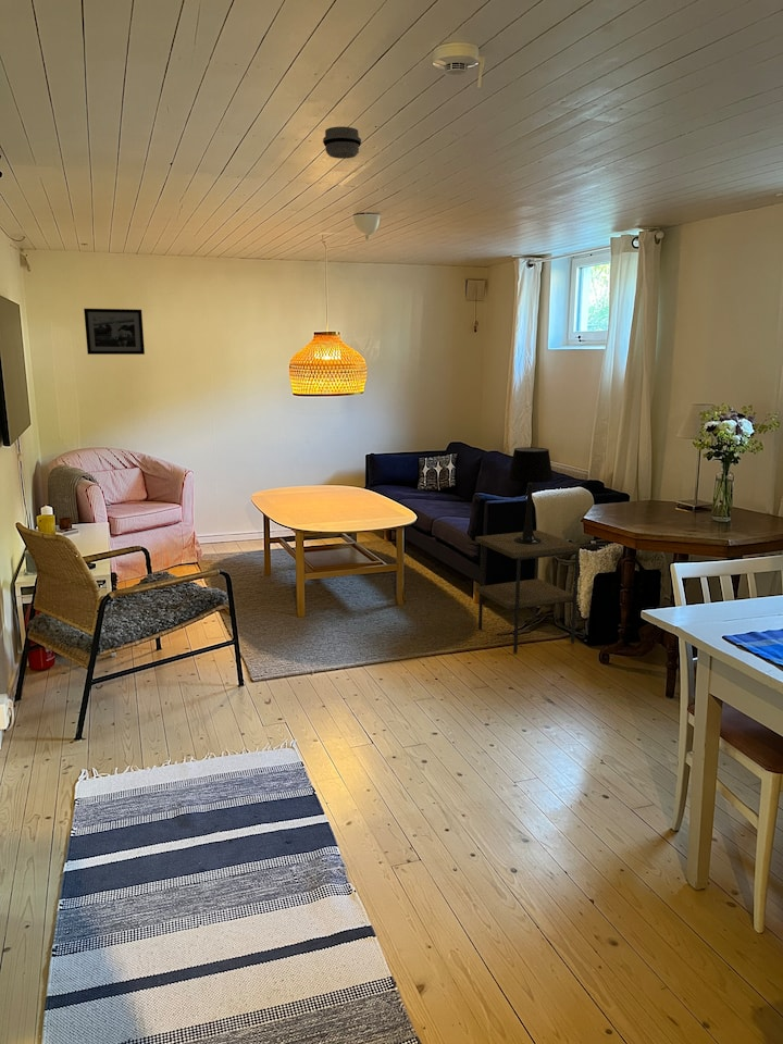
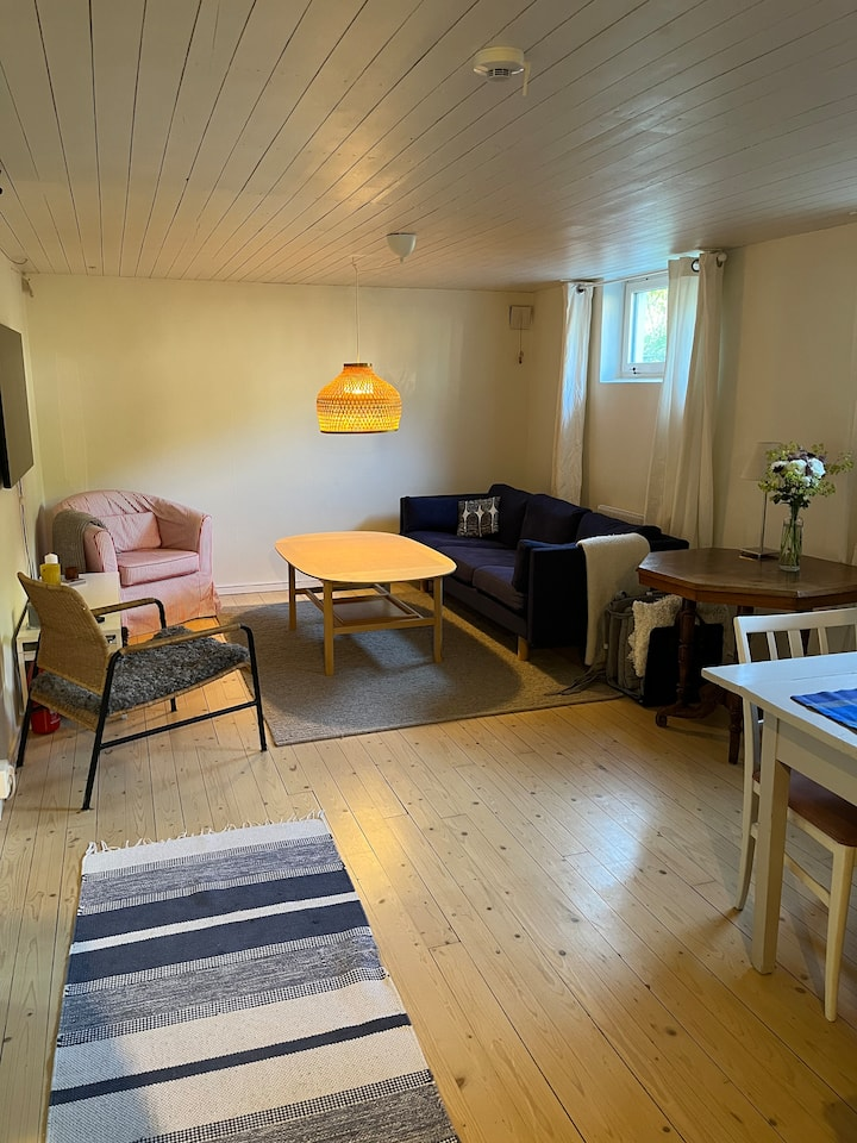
- table lamp (530, 495)
- side table (524, 589)
- picture frame (114, 332)
- smoke detector (341, 142)
